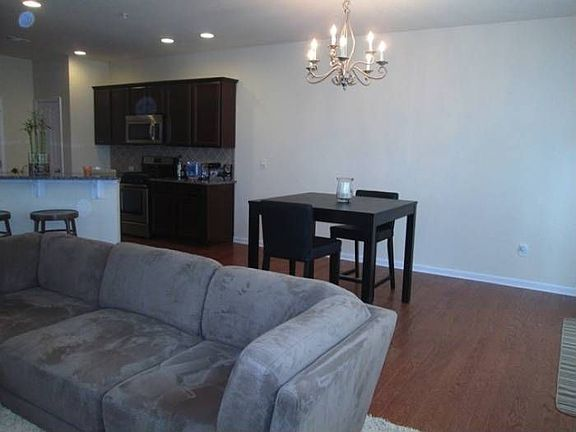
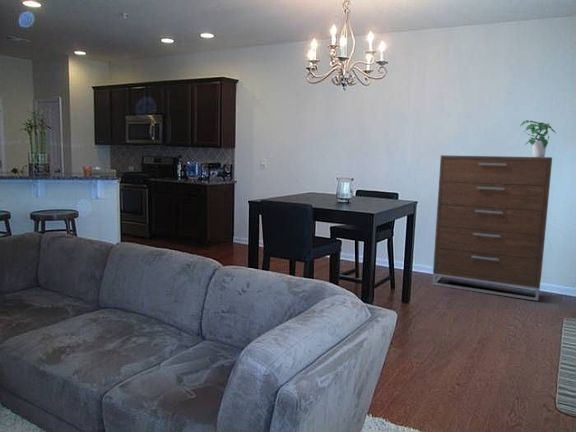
+ potted plant (536, 138)
+ dresser (490, 223)
